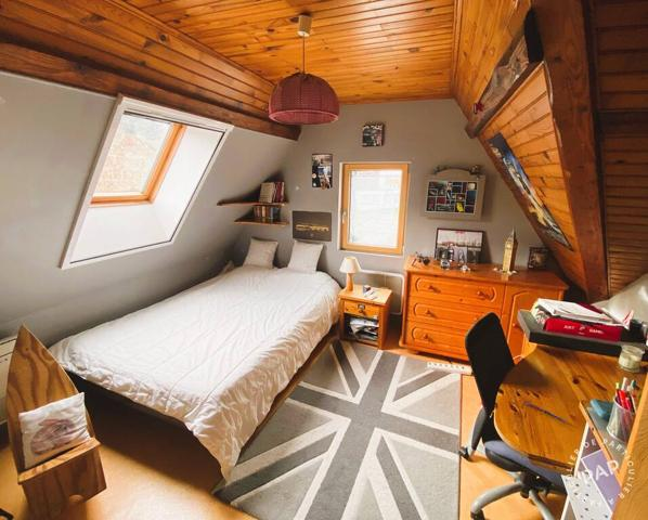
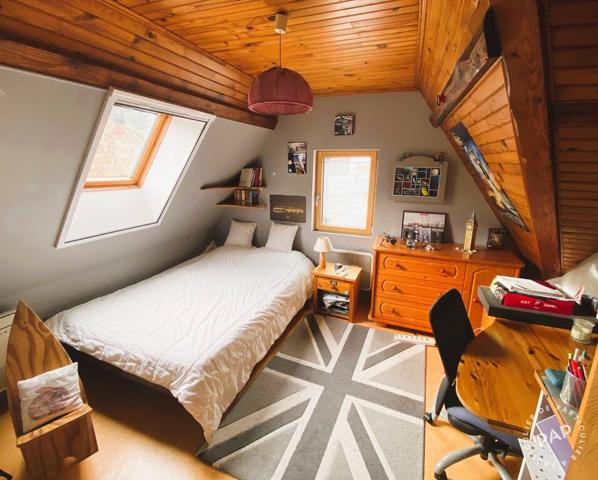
- pen (544, 411)
